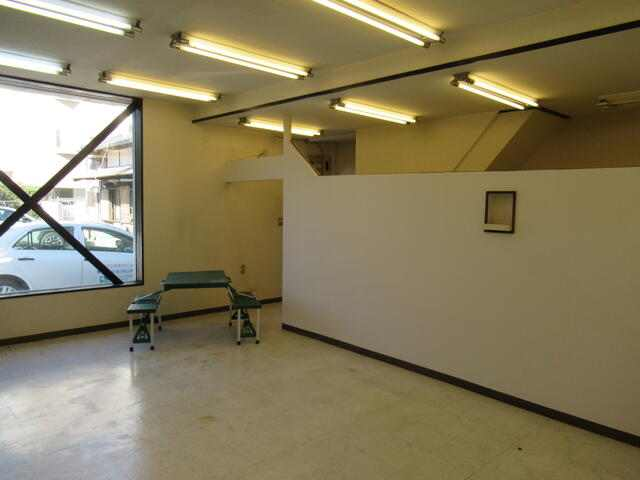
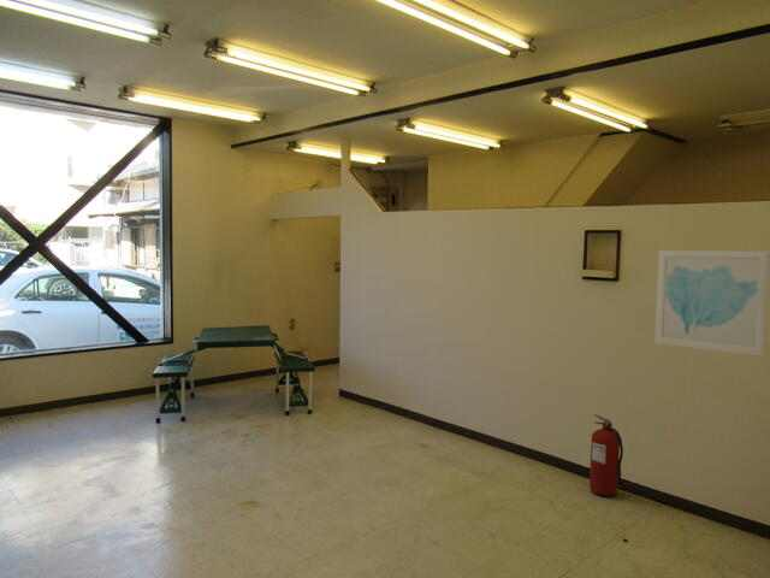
+ wall art (707, 300)
+ fire extinguisher (606, 455)
